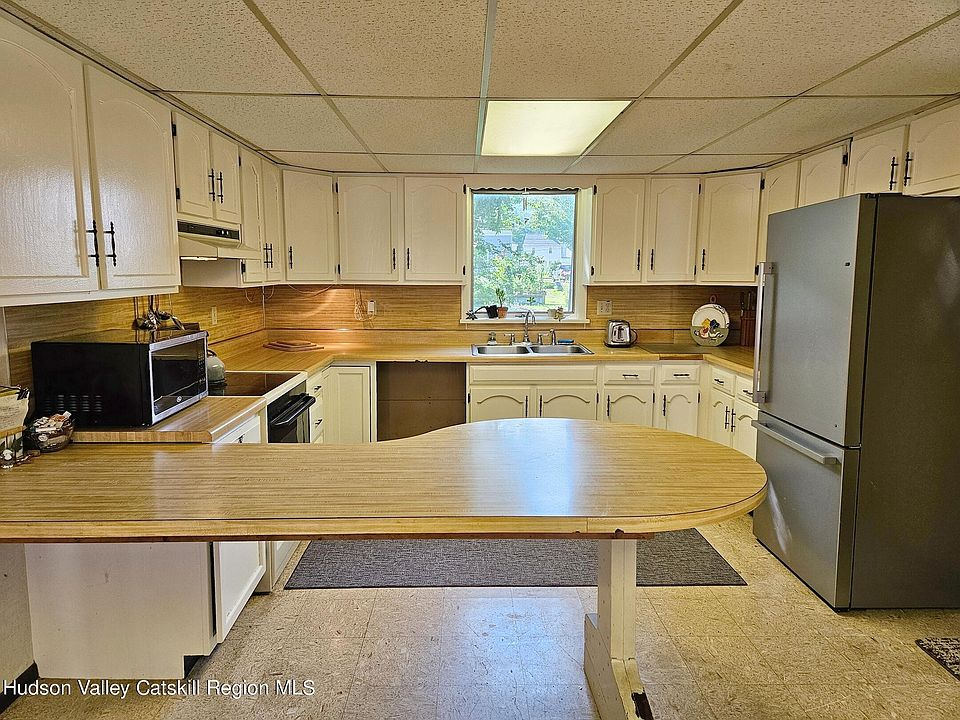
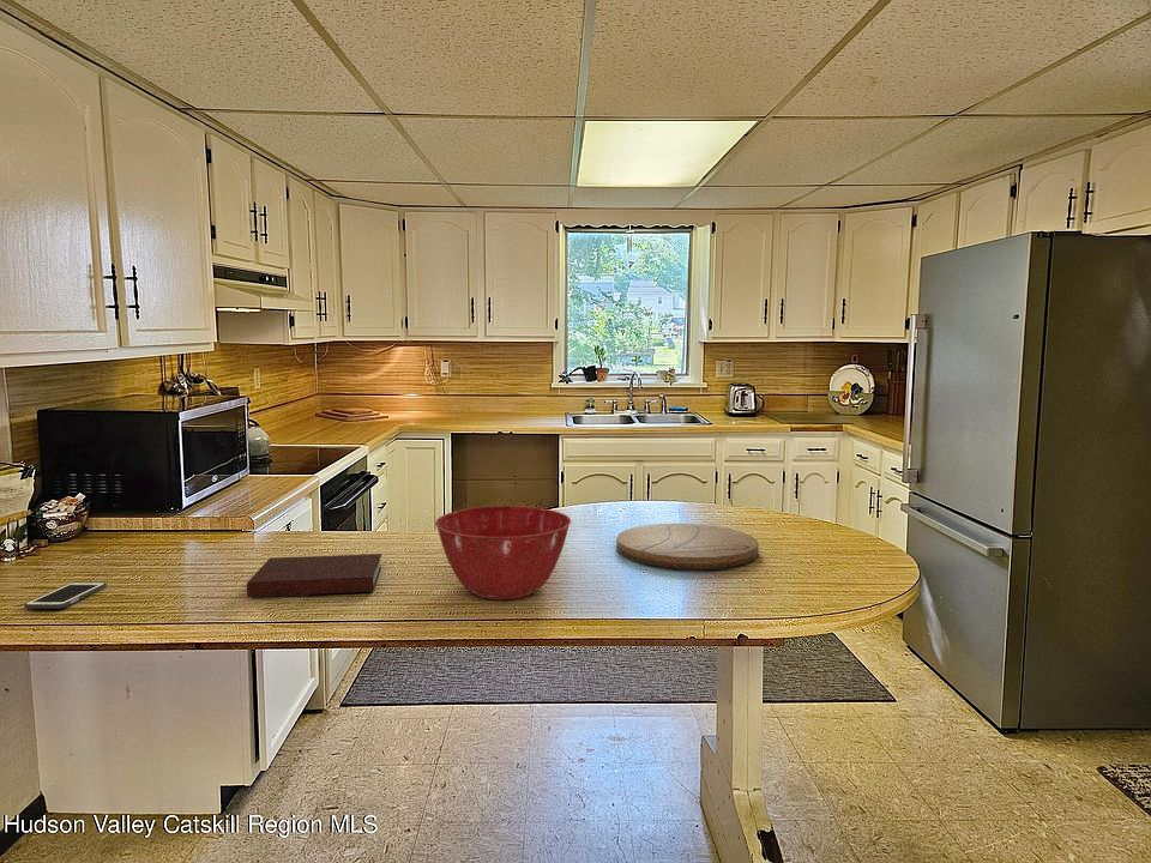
+ mixing bowl (504, 554)
+ cutting board (686, 543)
+ notebook (319, 573)
+ cell phone (67, 595)
